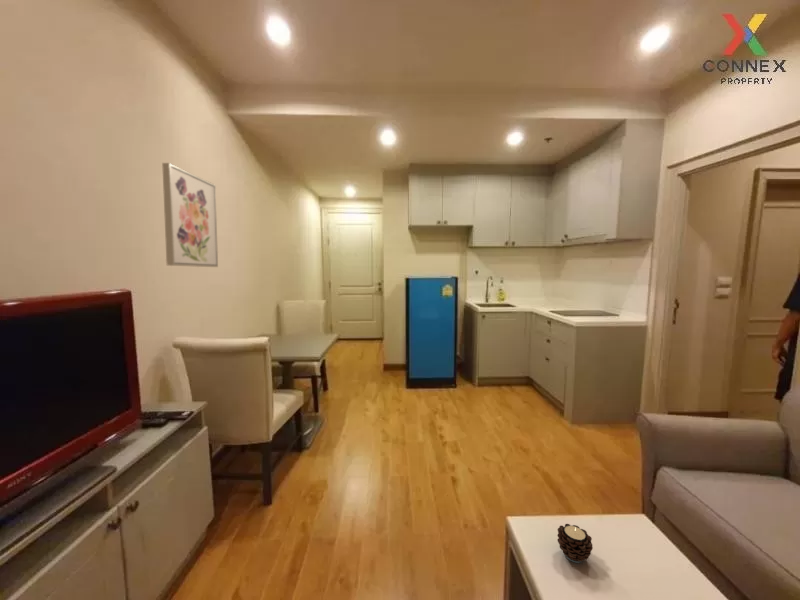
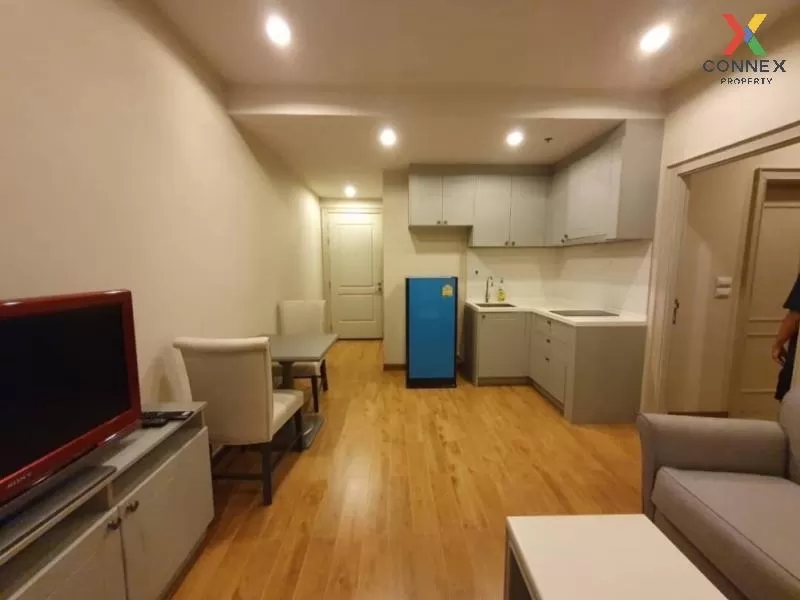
- wall art (193, 221)
- candle (574, 541)
